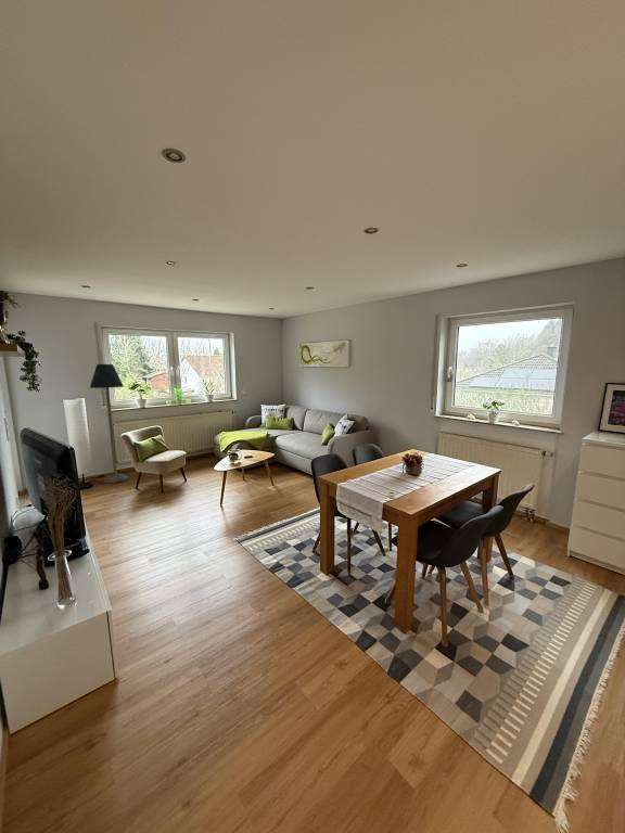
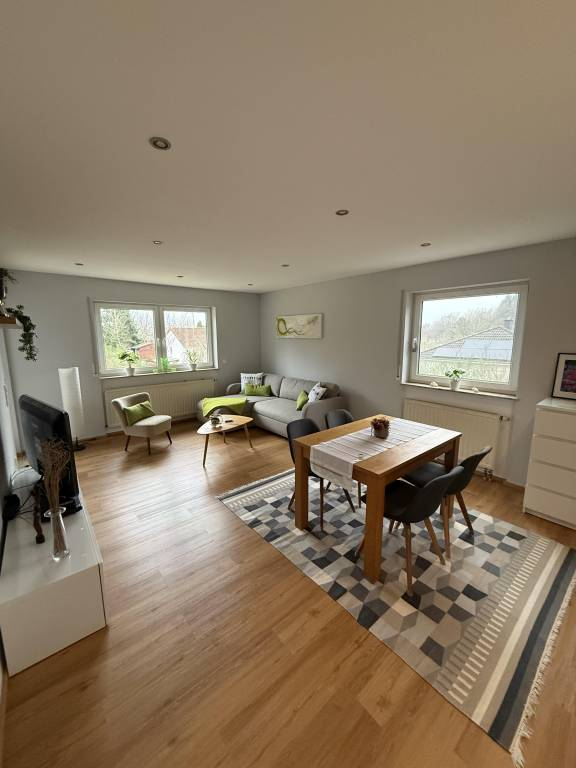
- floor lamp (111, 423)
